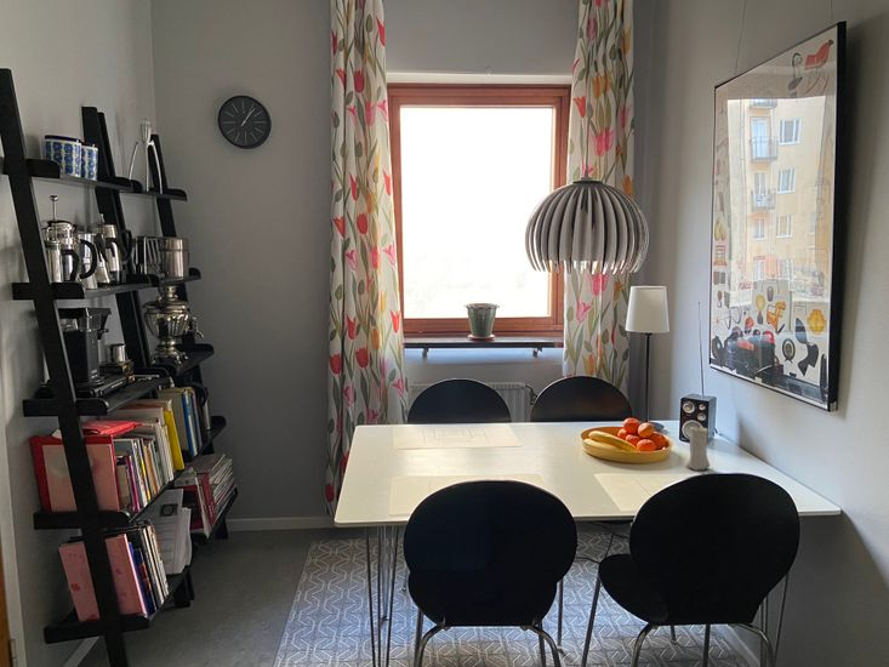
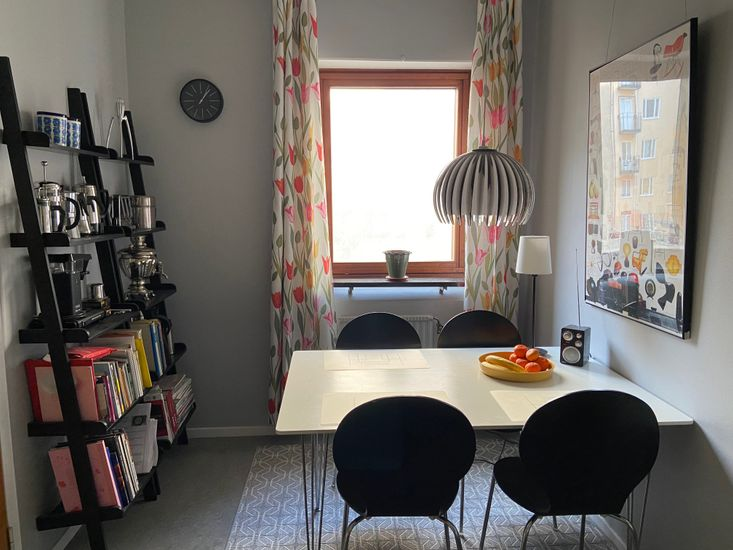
- candle (697, 445)
